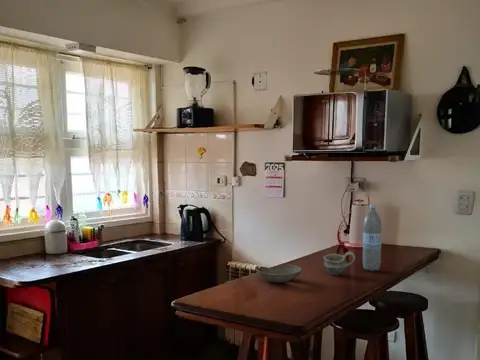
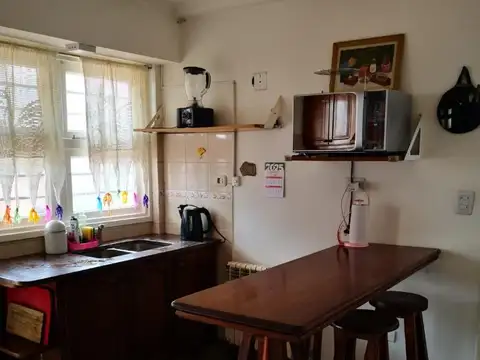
- water bottle (372, 237)
- bowl (278, 274)
- cup (337, 263)
